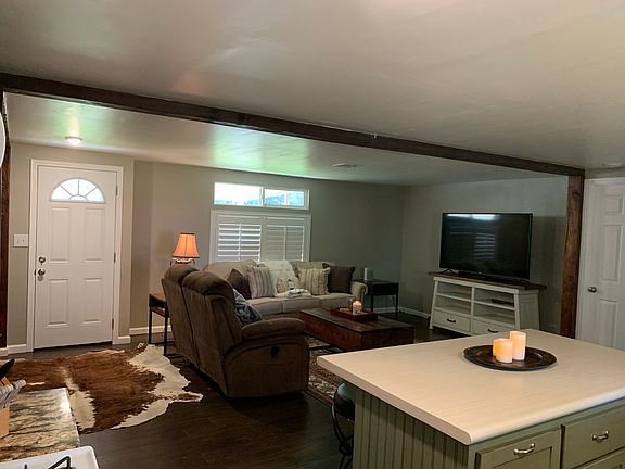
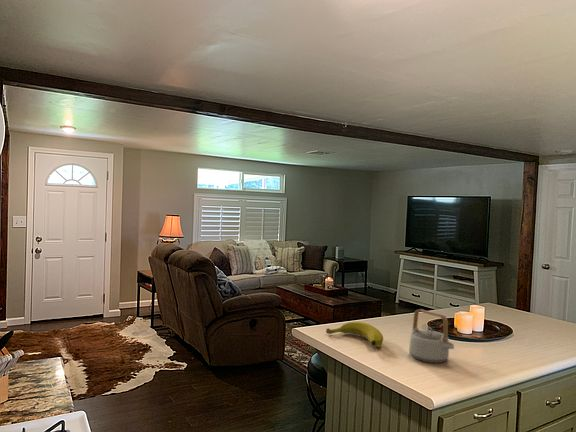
+ banana (359, 333)
+ teapot (432, 335)
